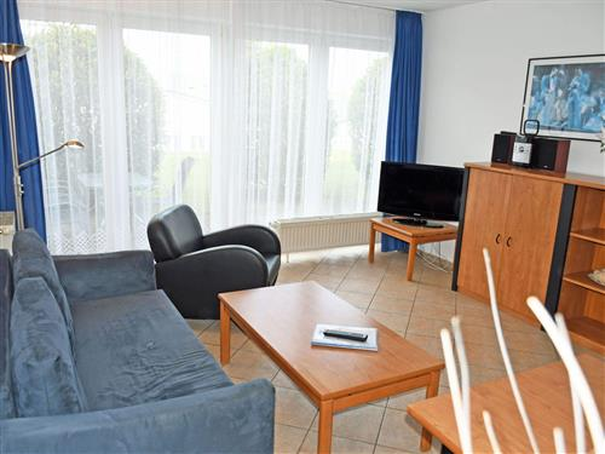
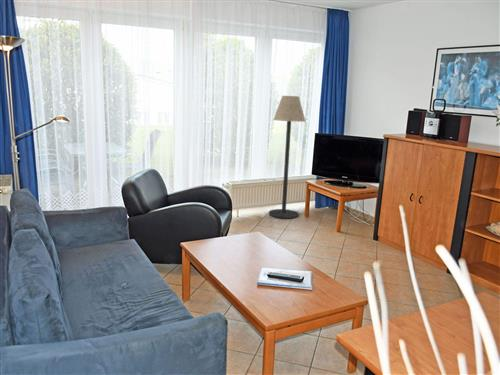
+ floor lamp (287, 156)
